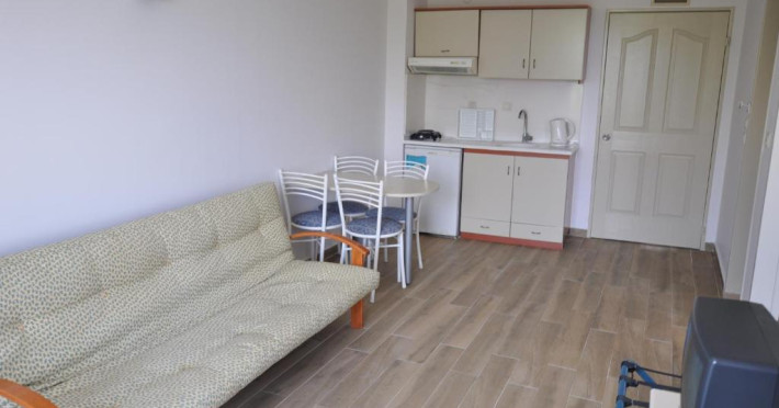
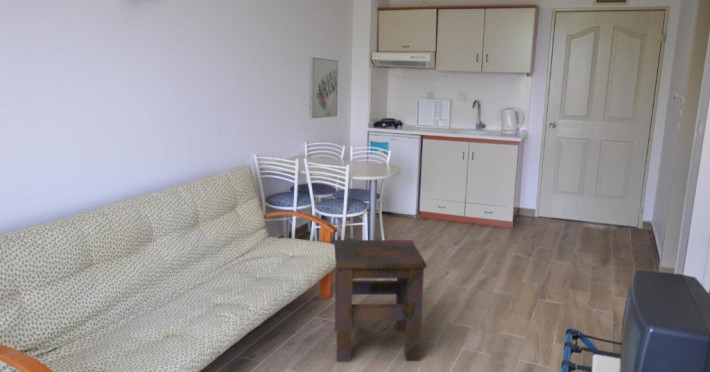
+ wall art (324, 88)
+ side table (375, 294)
